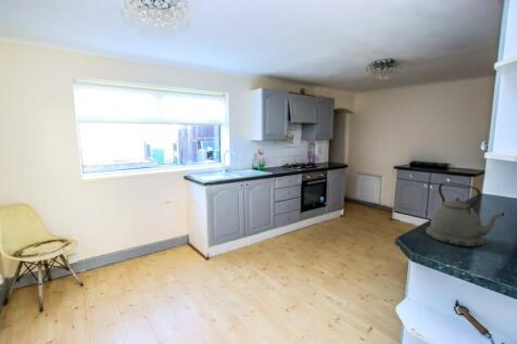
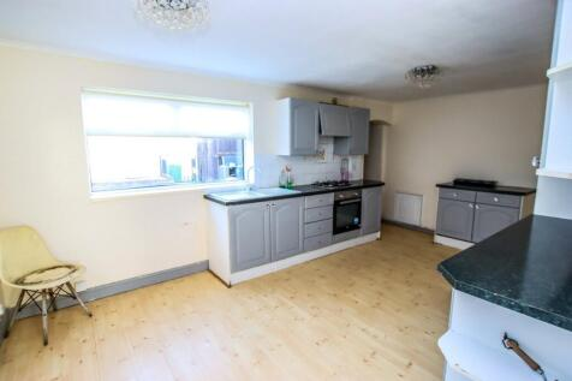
- kettle (461, 212)
